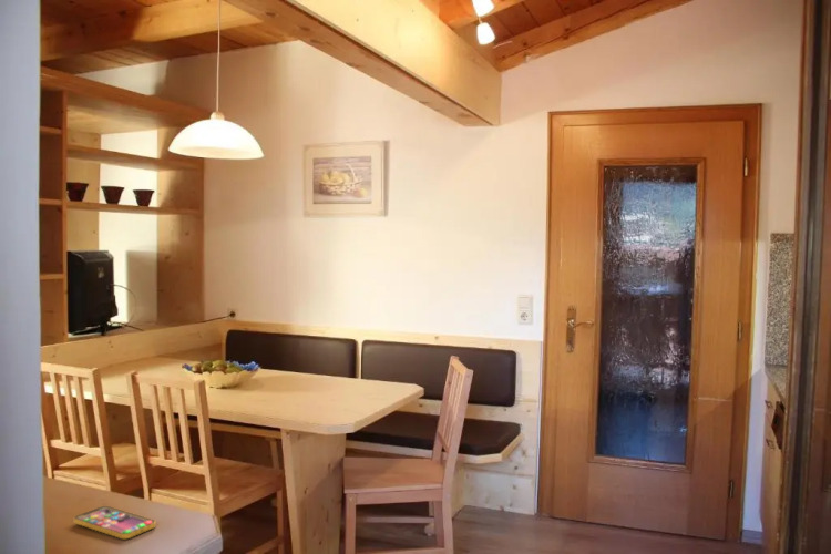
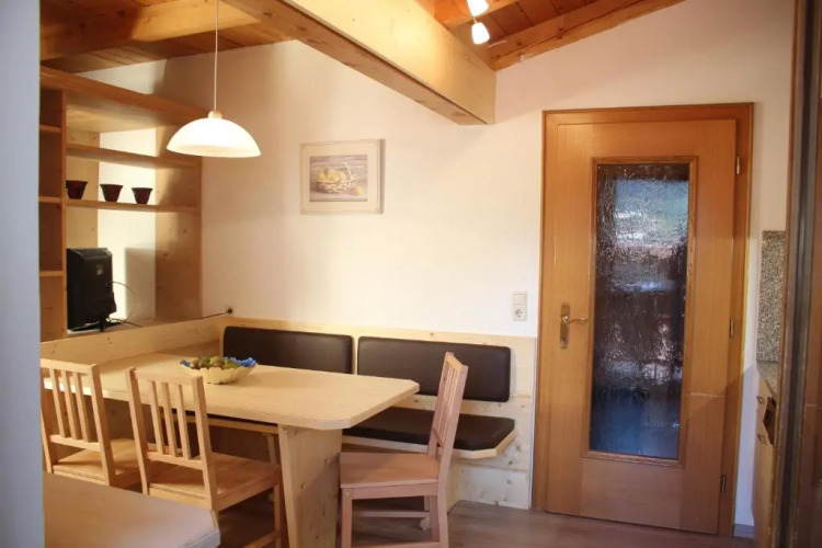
- smartphone (114, 522)
